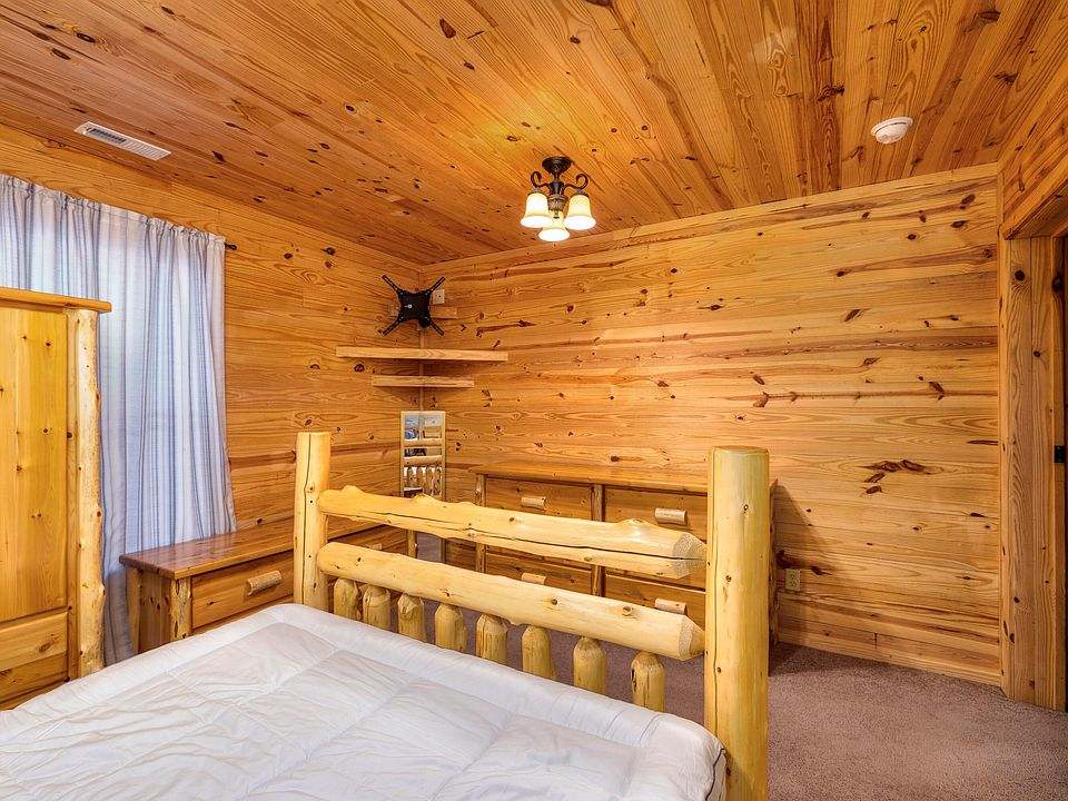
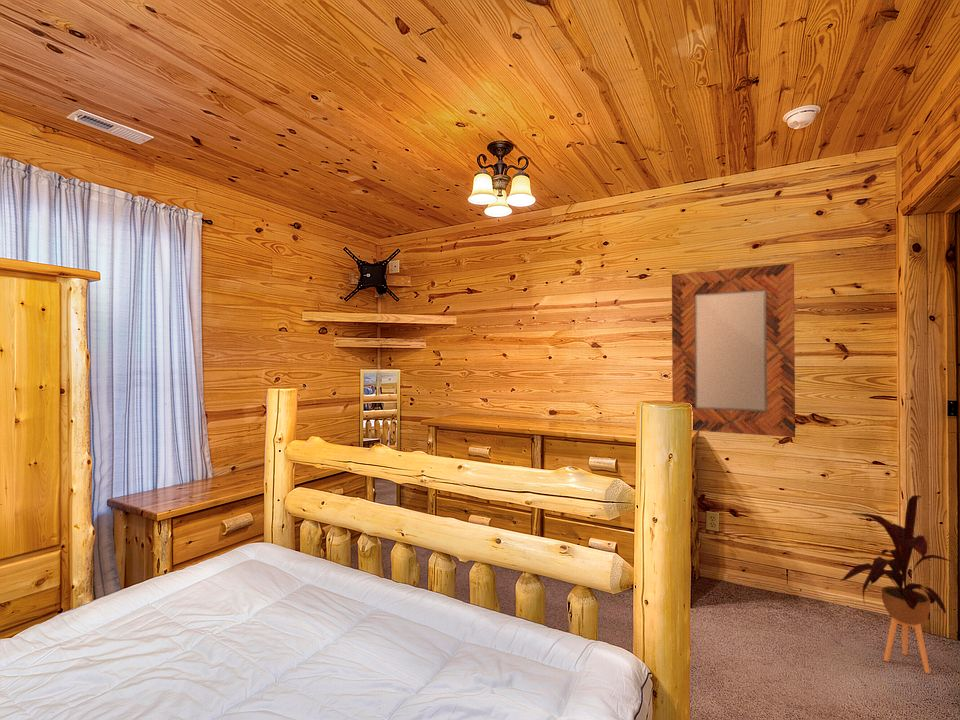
+ home mirror (730, 351)
+ house plant (893, 575)
